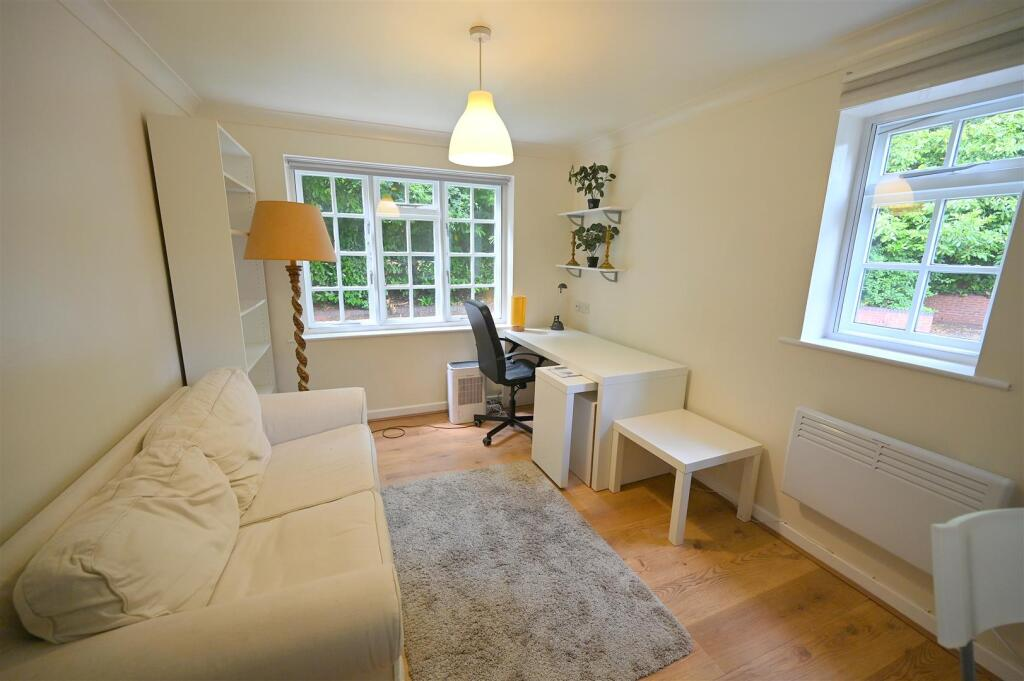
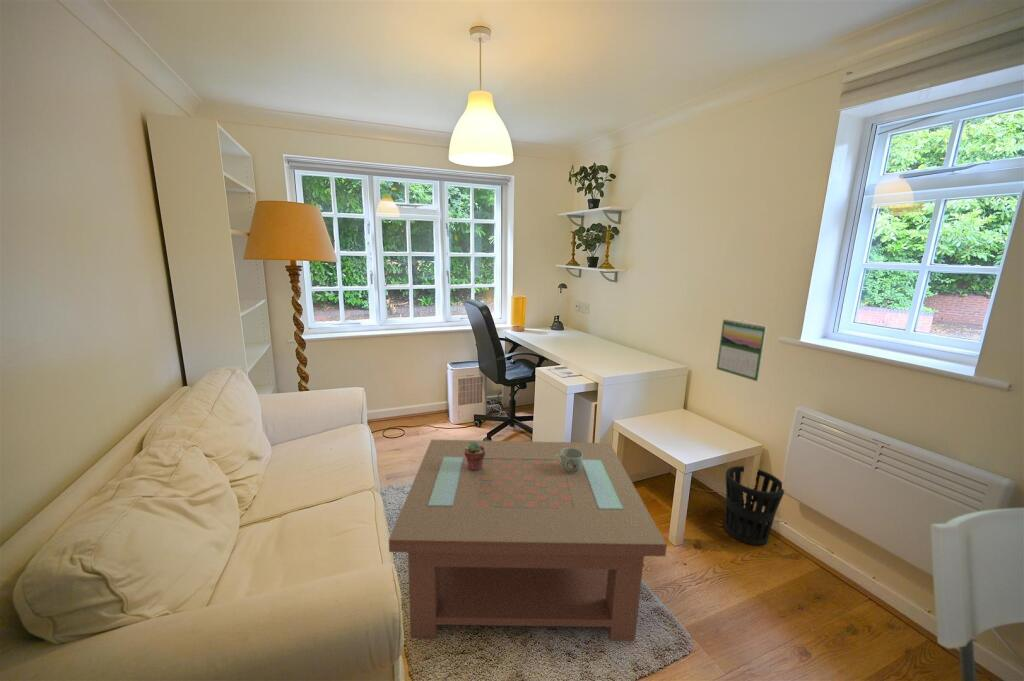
+ wastebasket (750, 505)
+ calendar (740, 348)
+ coffee table (522, 528)
+ potted succulent (474, 454)
+ mug (568, 460)
